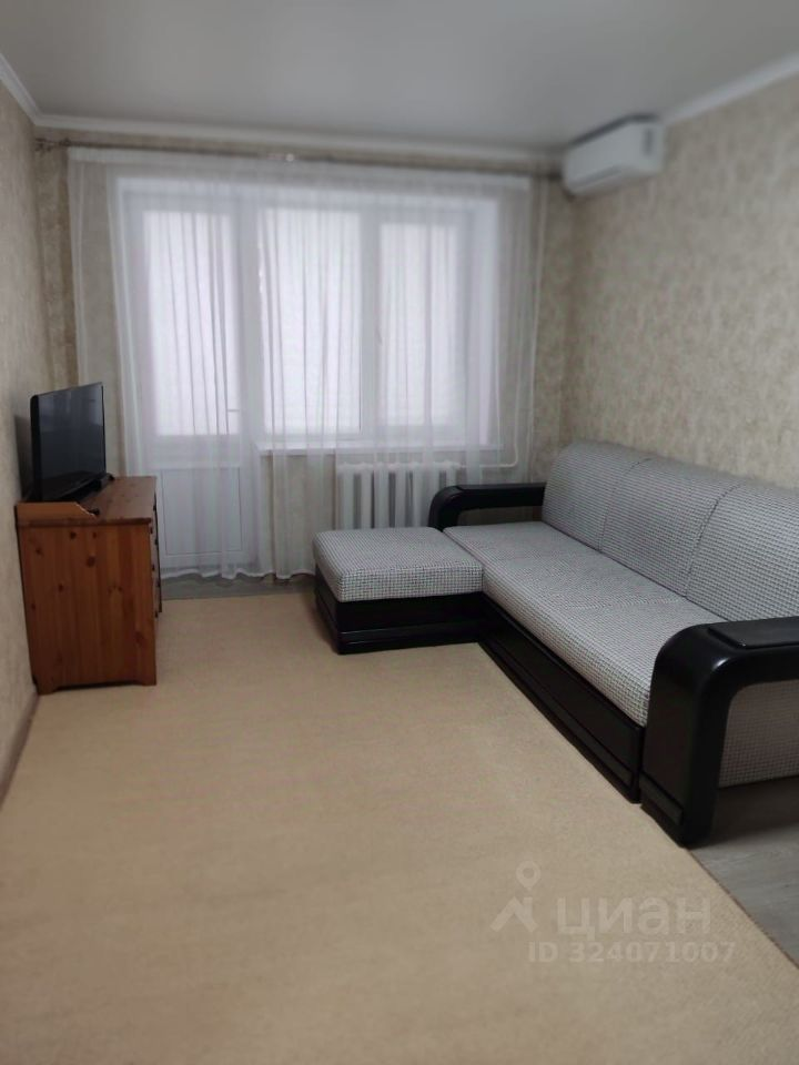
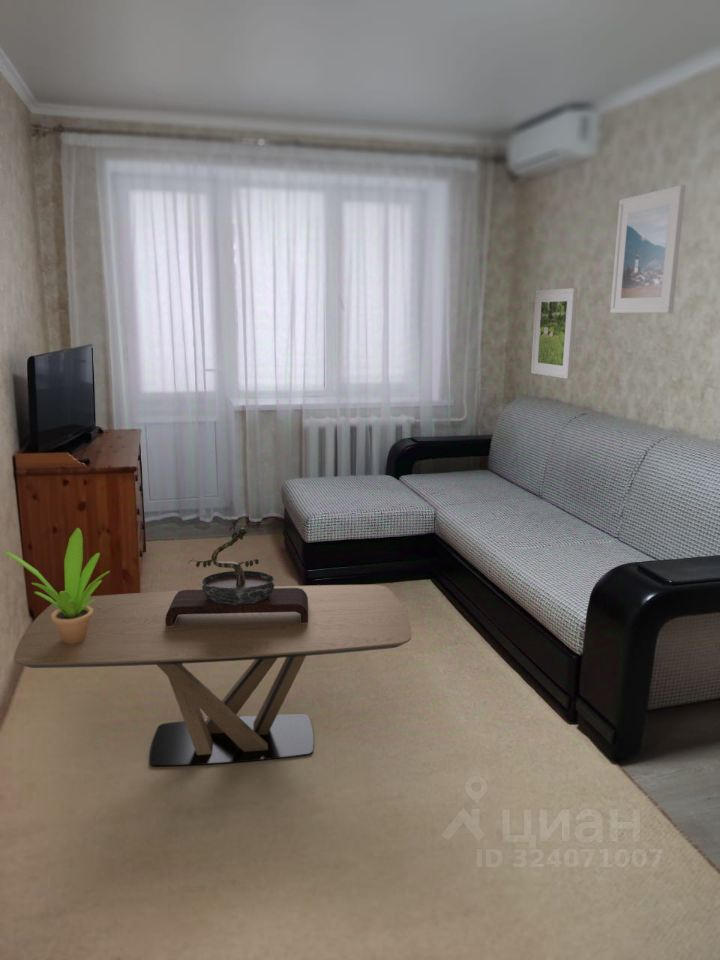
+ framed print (552, 333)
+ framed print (644, 253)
+ bonsai tree (237, 569)
+ coffee table (232, 687)
+ potted plant (73, 590)
